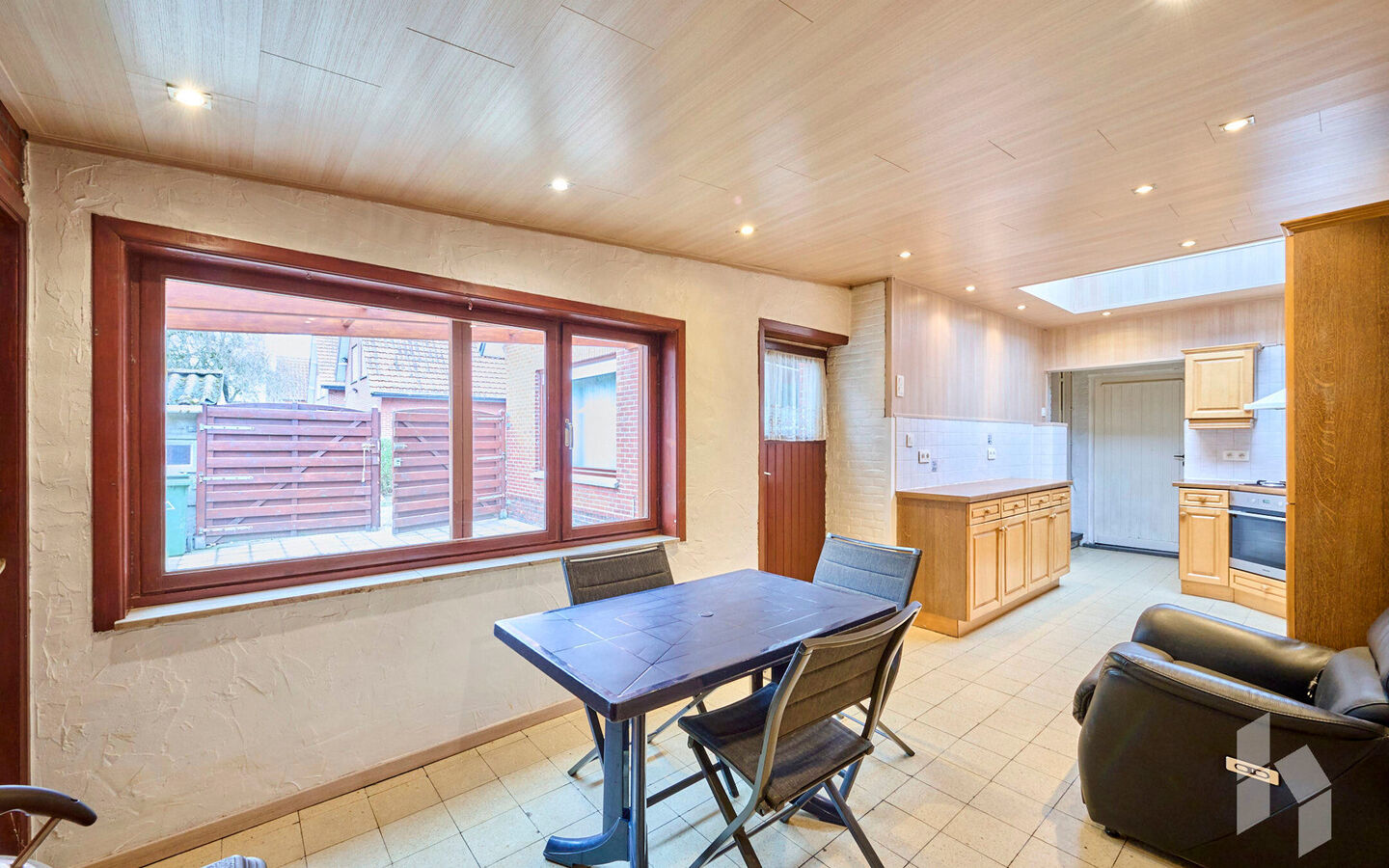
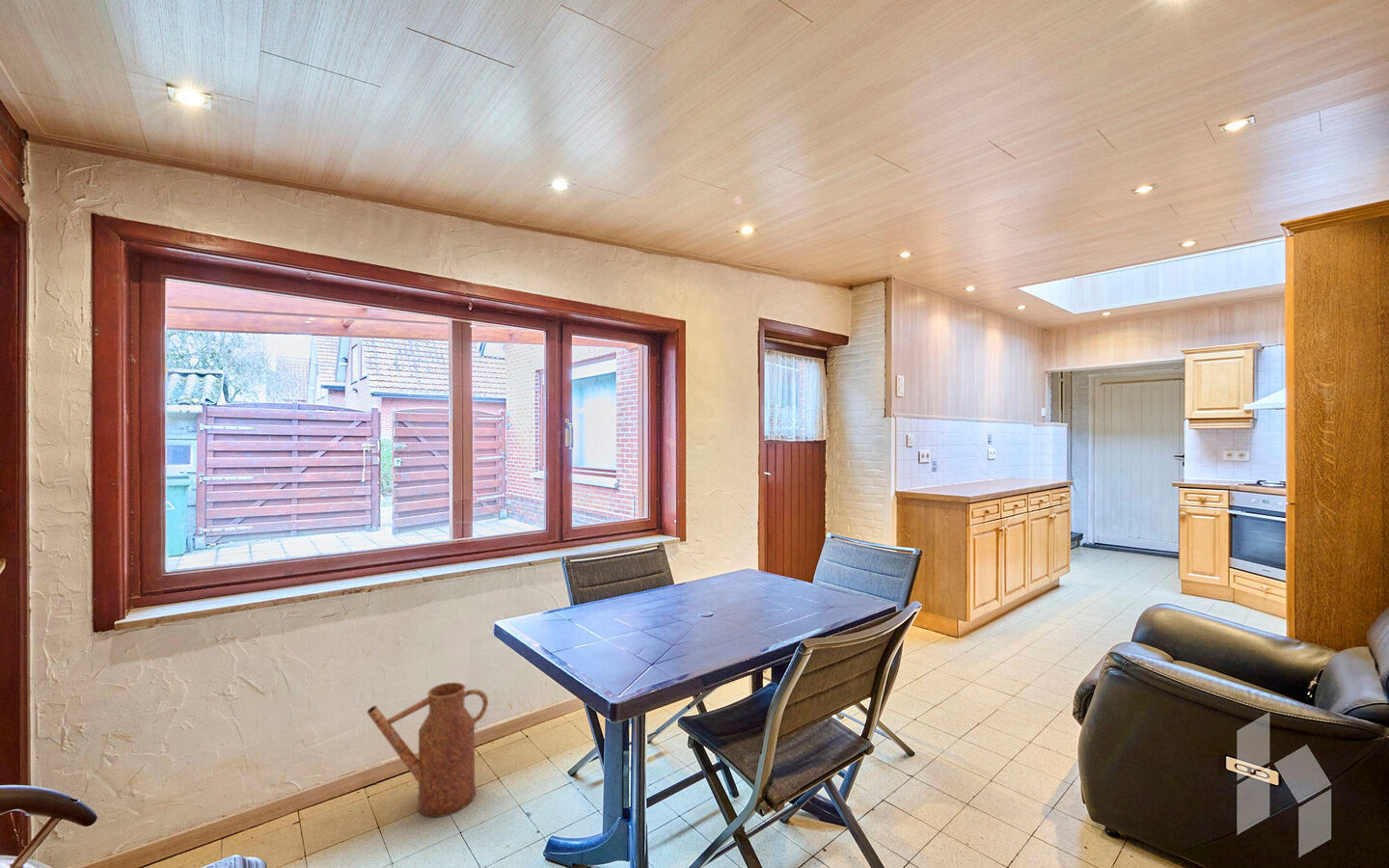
+ watering can (431, 748)
